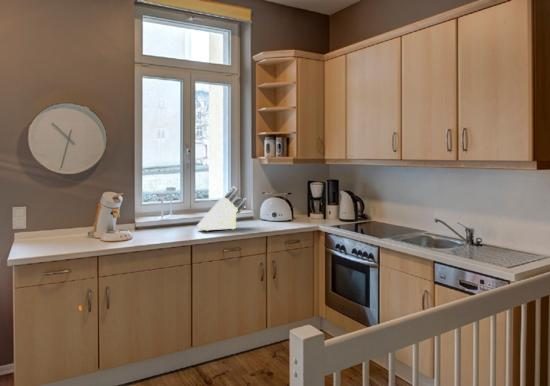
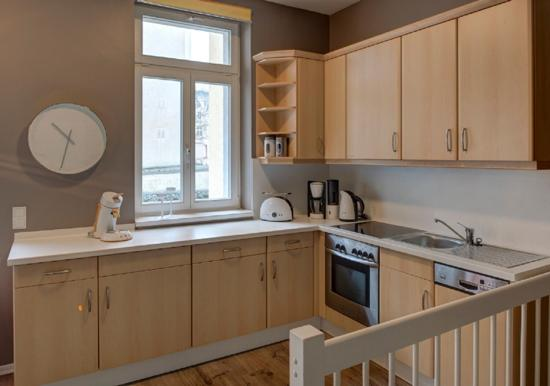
- knife block (222, 207)
